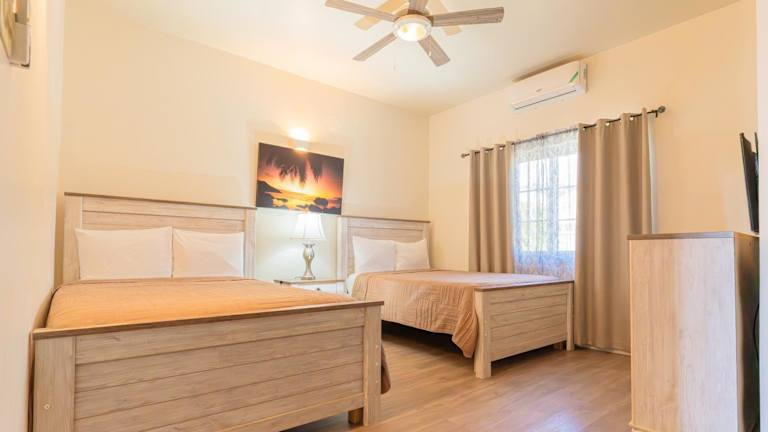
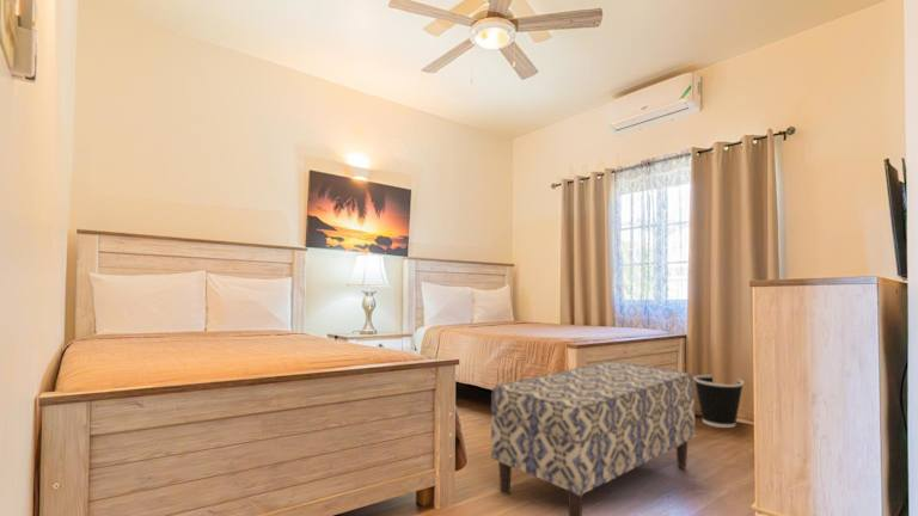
+ bench (599, 429)
+ wastebasket (718, 400)
